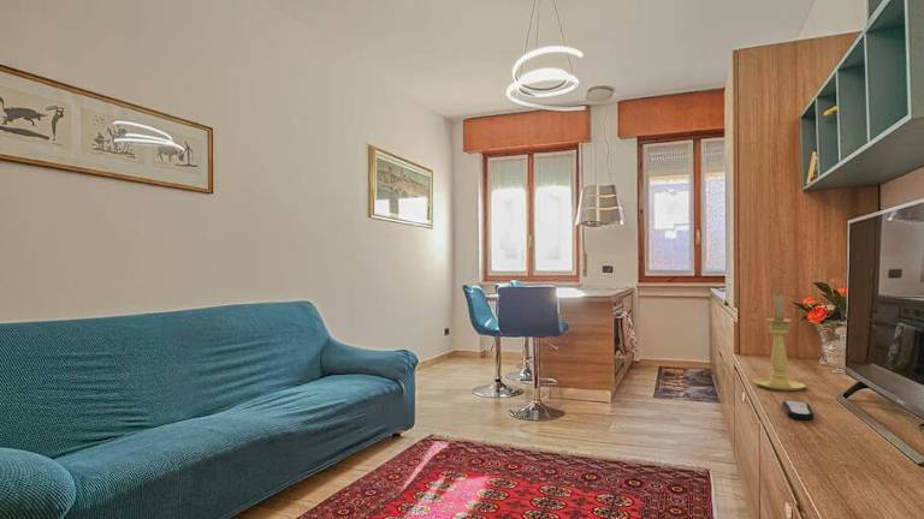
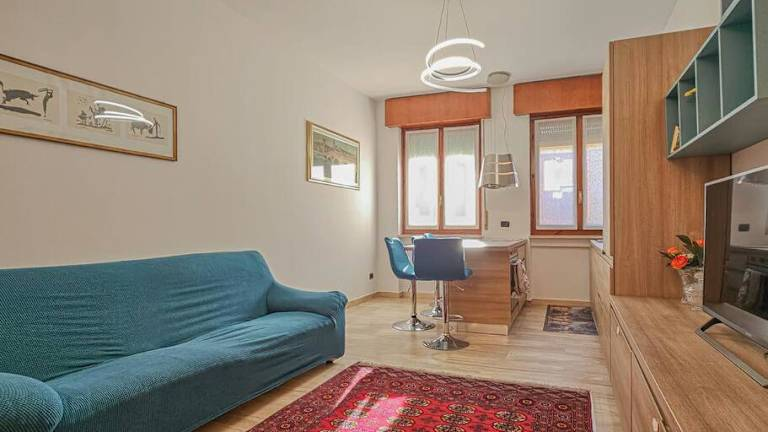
- remote control (798, 410)
- candle holder (778, 339)
